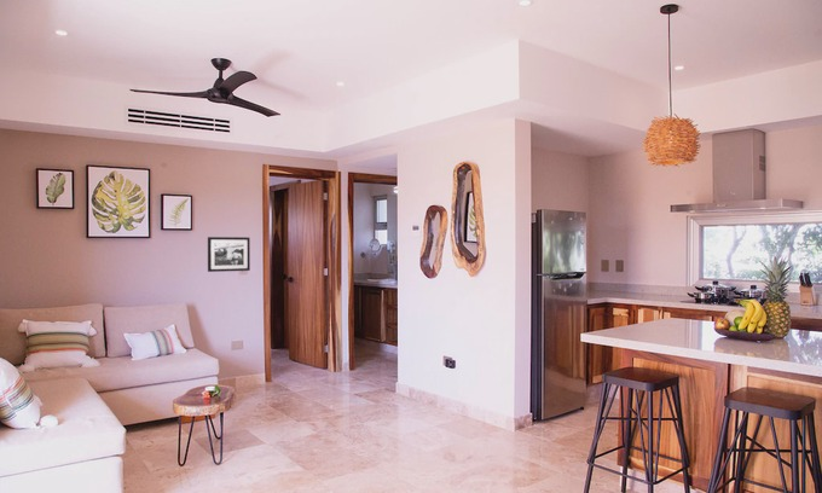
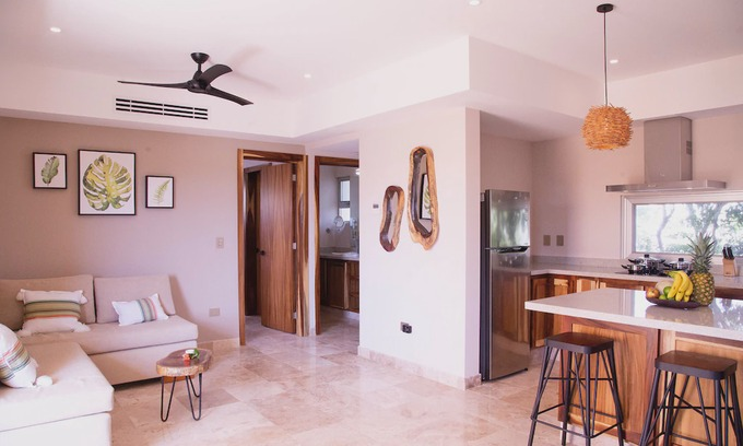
- picture frame (228, 254)
